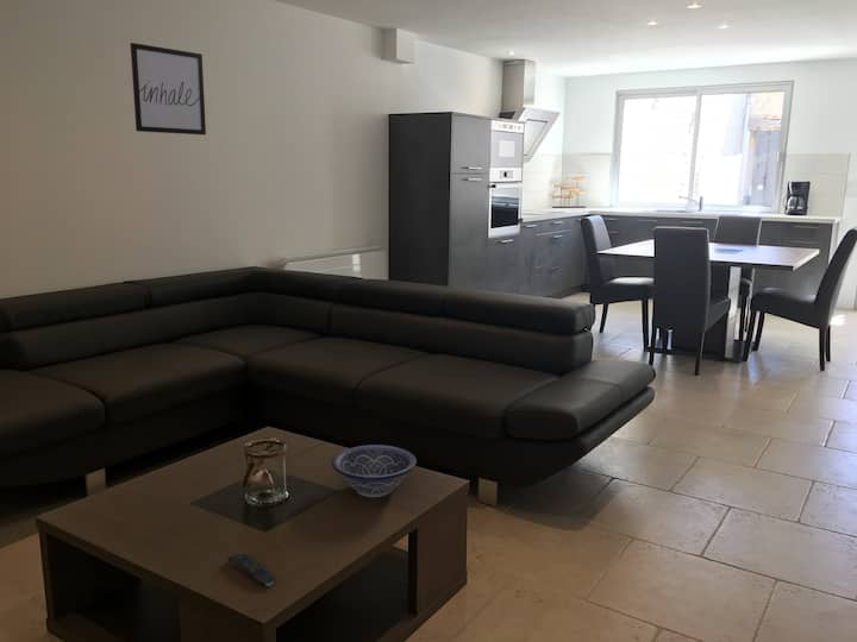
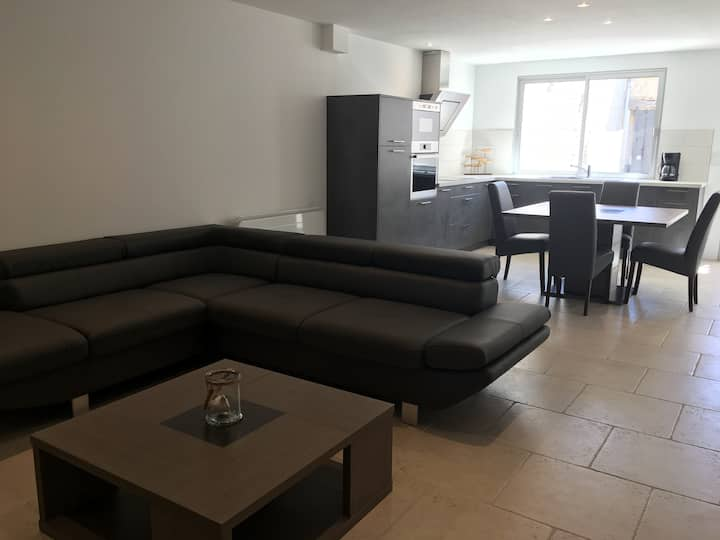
- decorative bowl (374, 474)
- remote control (252, 568)
- wall art (169, 90)
